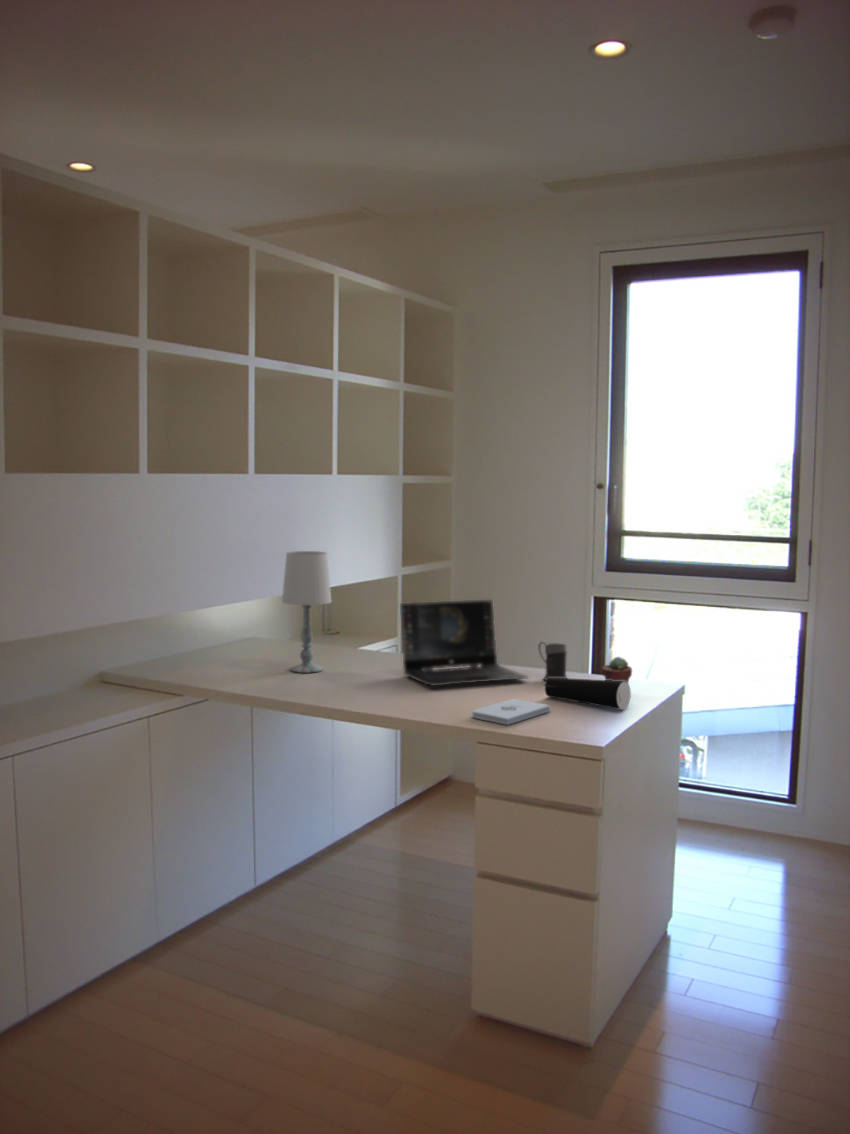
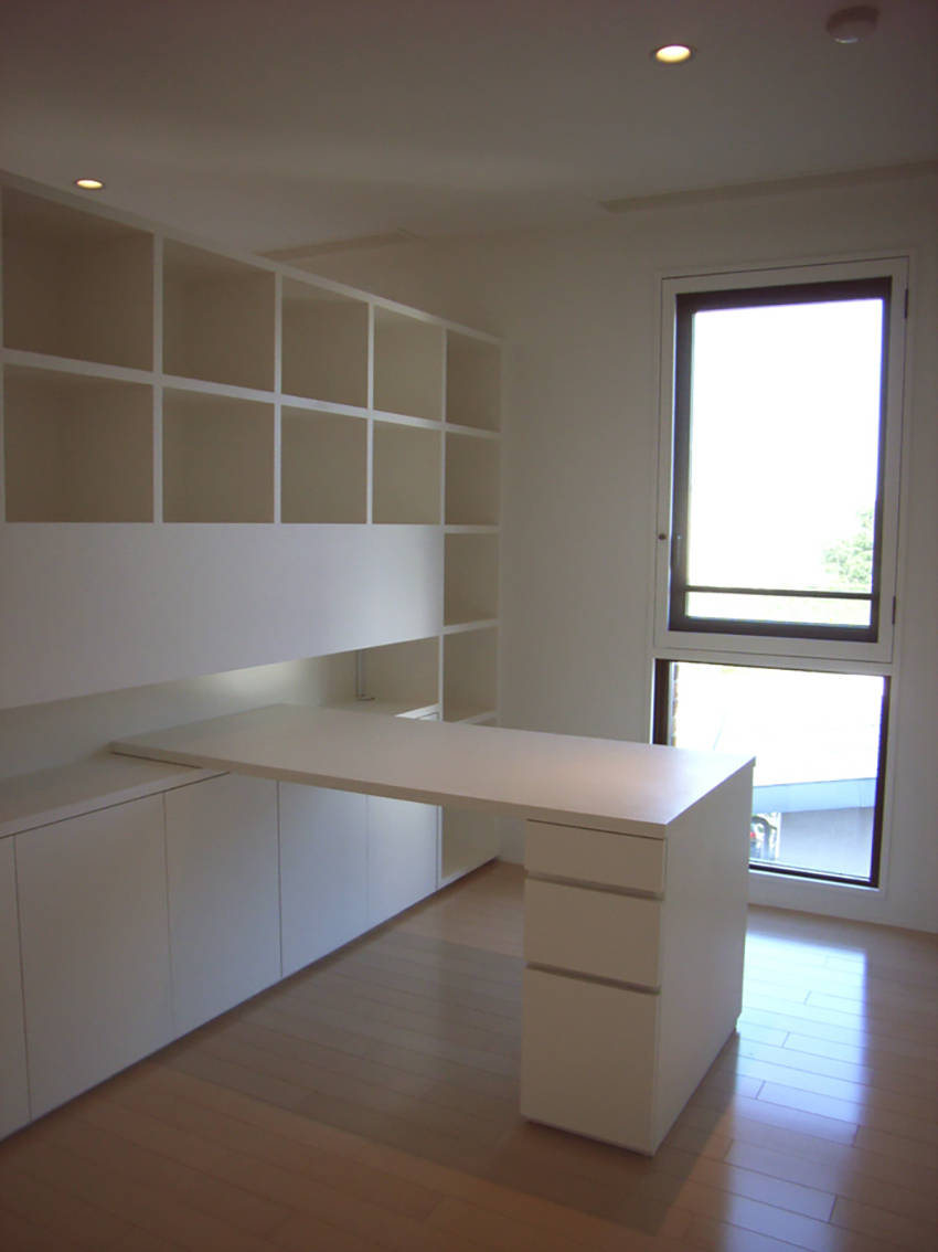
- laptop (463, 641)
- potted succulent (617, 675)
- table lamp (306, 611)
- mug (551, 661)
- speaker (585, 689)
- notepad (510, 711)
